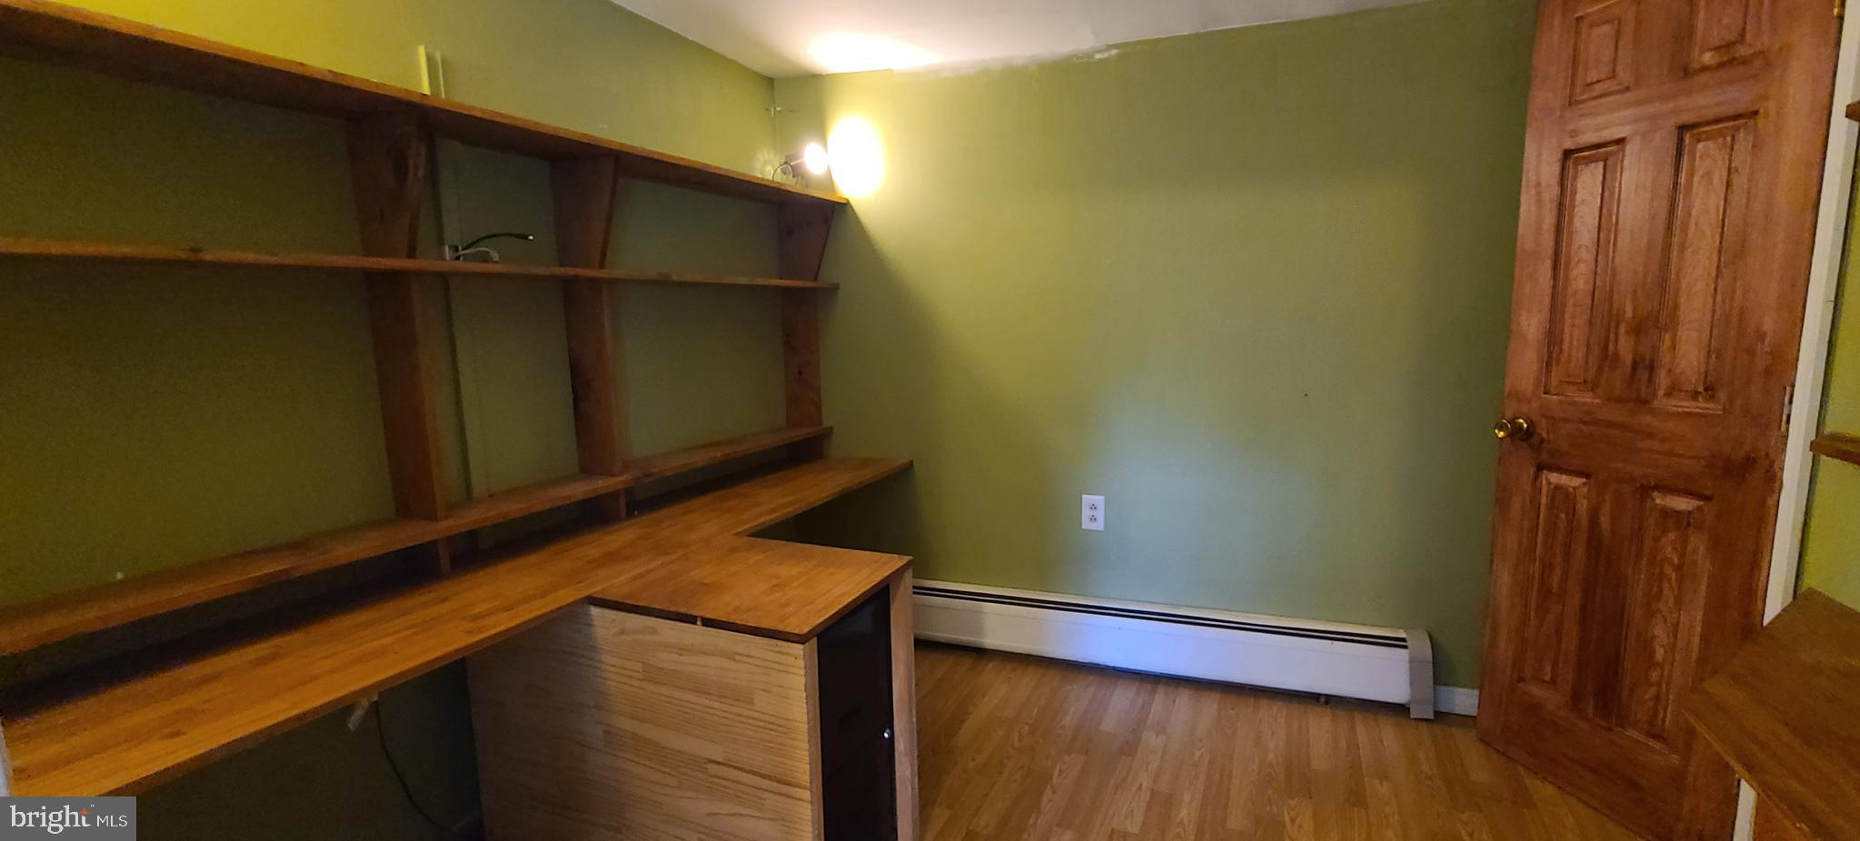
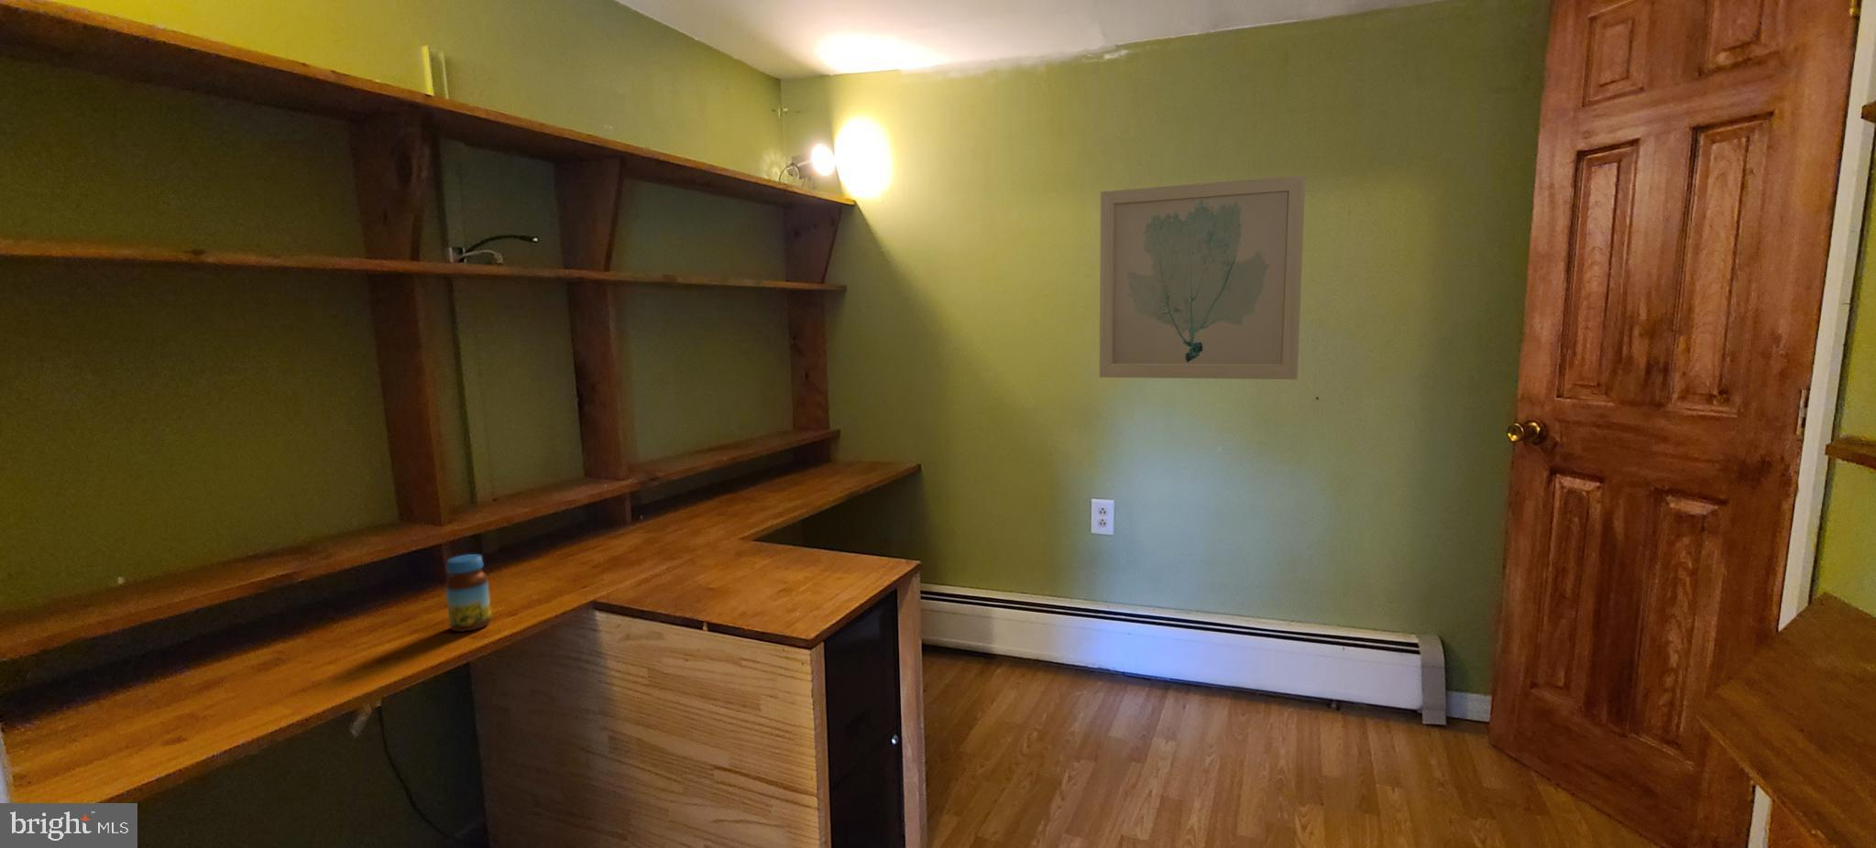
+ jar (468, 591)
+ wall art (1196, 282)
